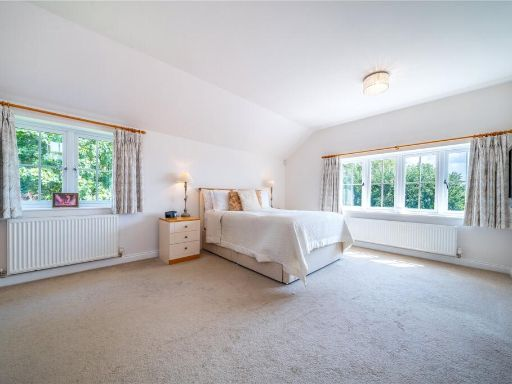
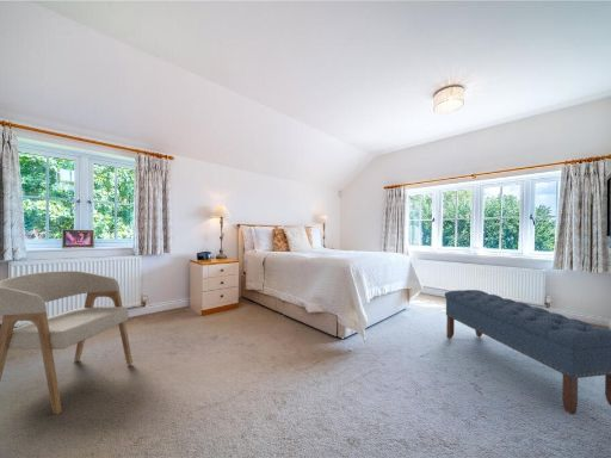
+ armchair (63, 328)
+ bench (512, 334)
